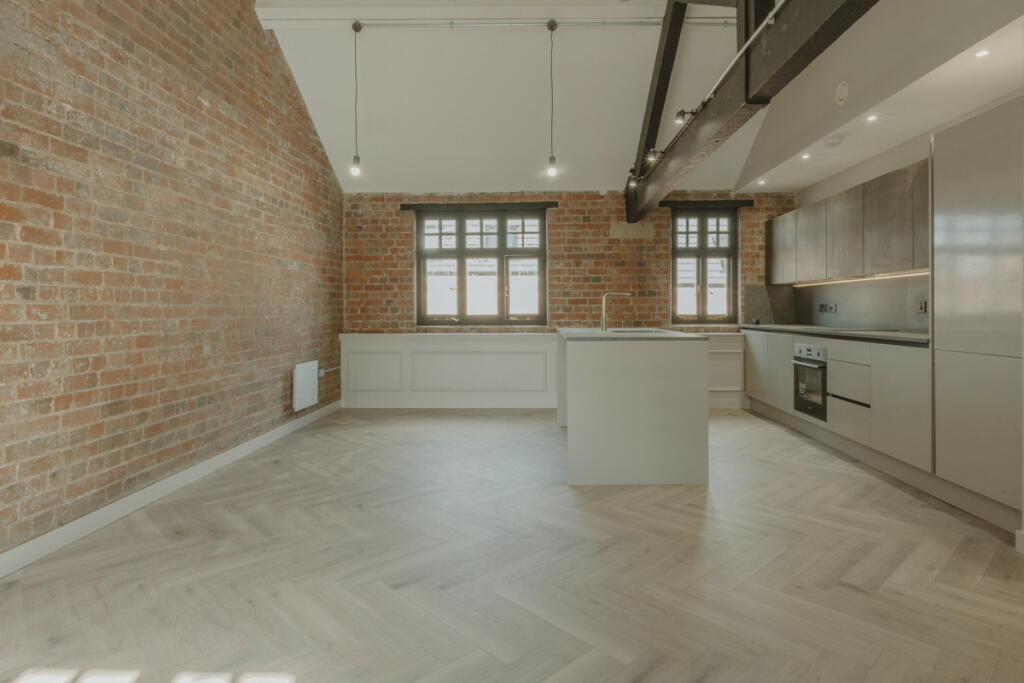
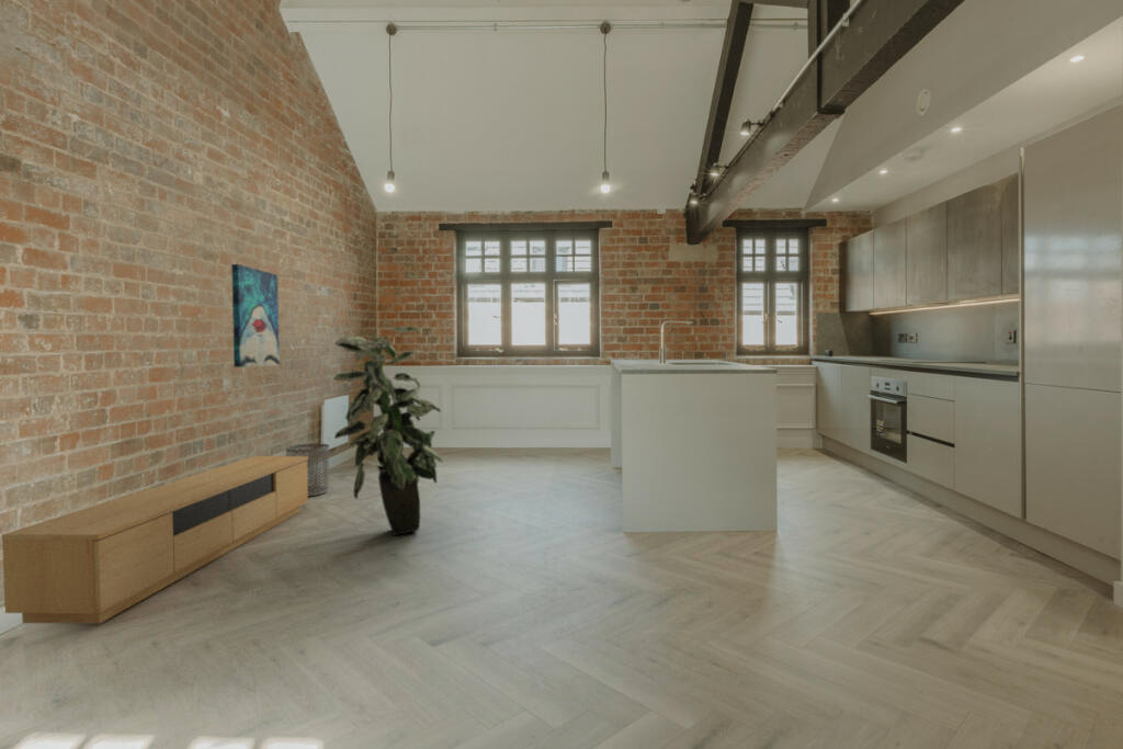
+ waste bin (308, 469)
+ wall art (257, 318)
+ media console (197, 519)
+ indoor plant (394, 431)
